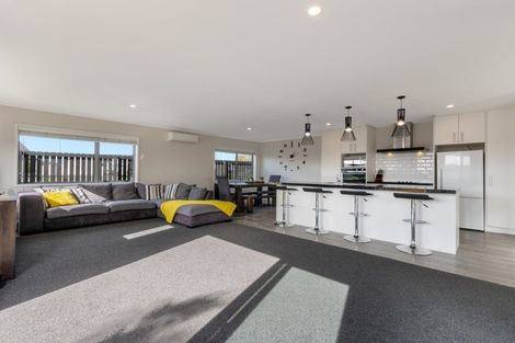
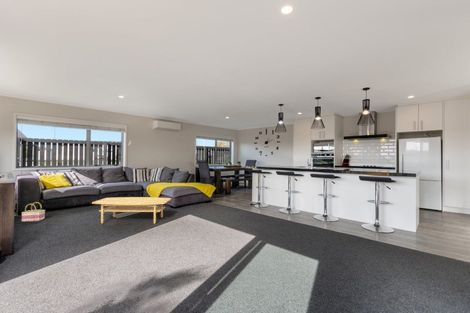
+ basket (33, 211)
+ coffee table (133, 210)
